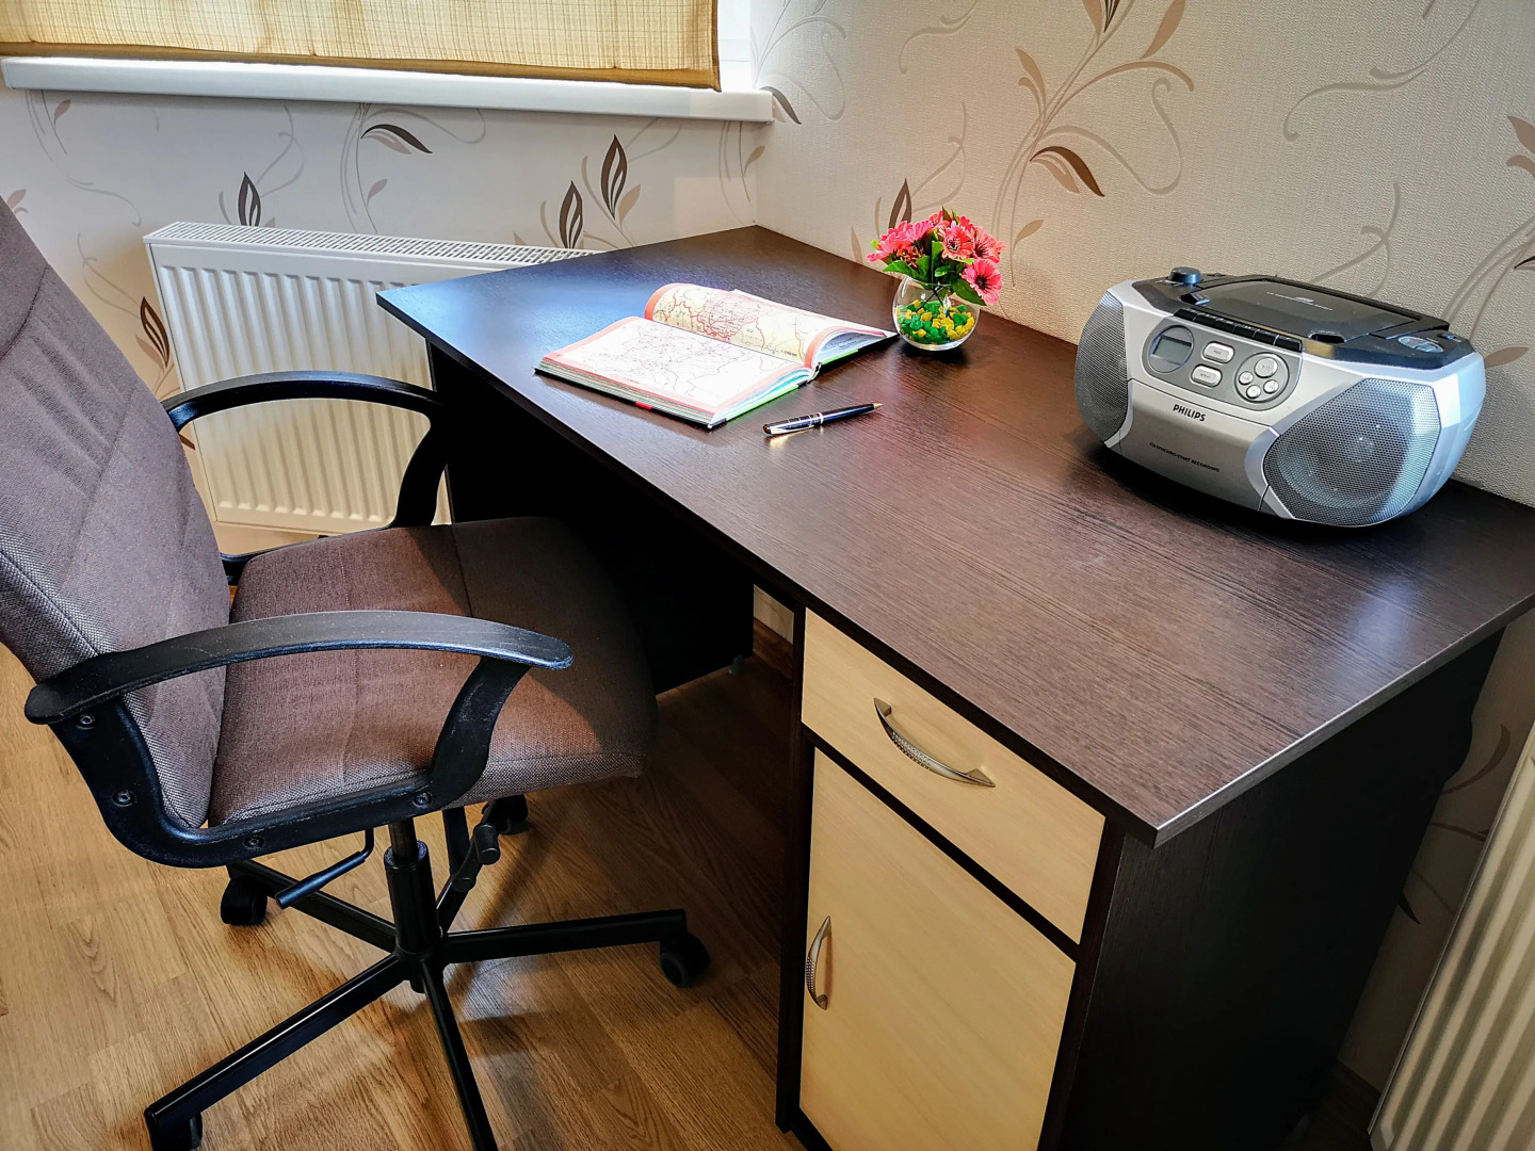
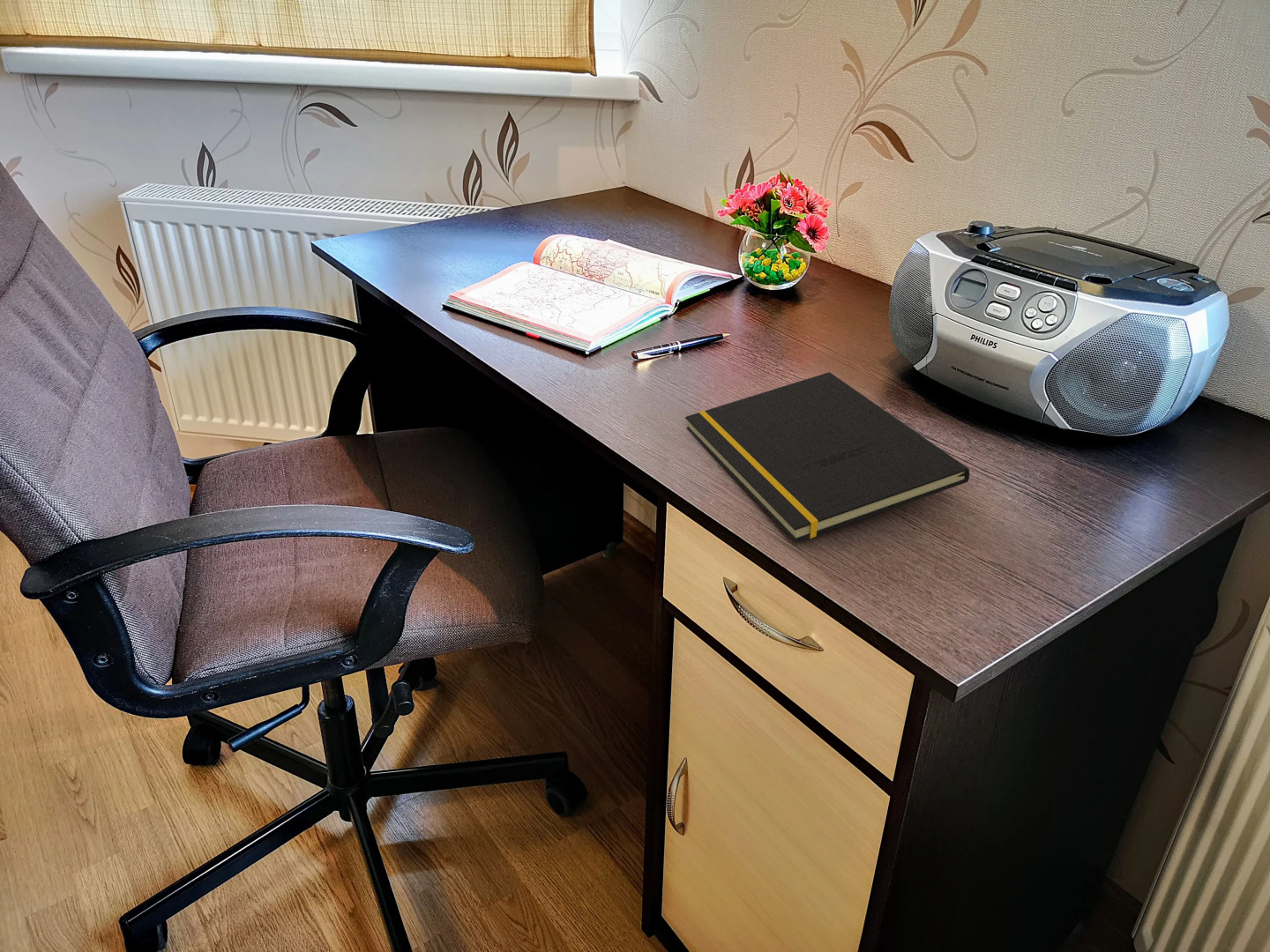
+ notepad (815, 446)
